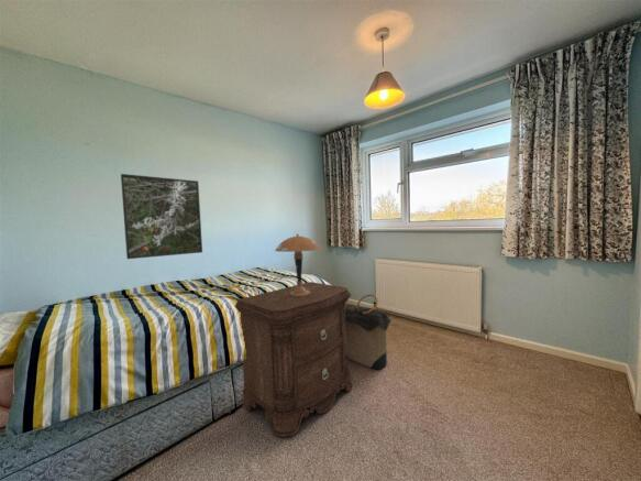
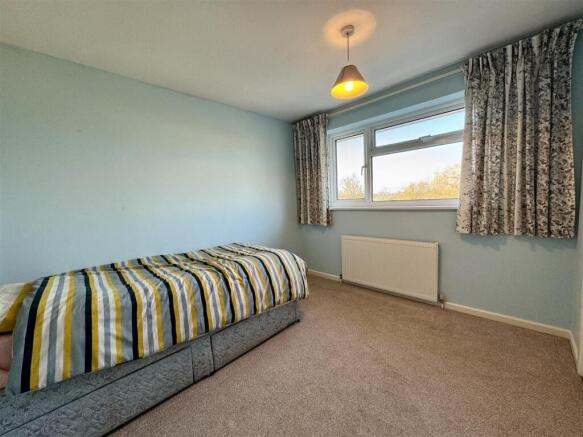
- laundry hamper (361, 327)
- nightstand (302, 346)
- table lamp (298, 263)
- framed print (165, 217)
